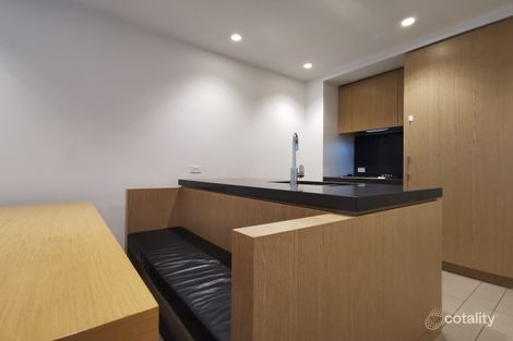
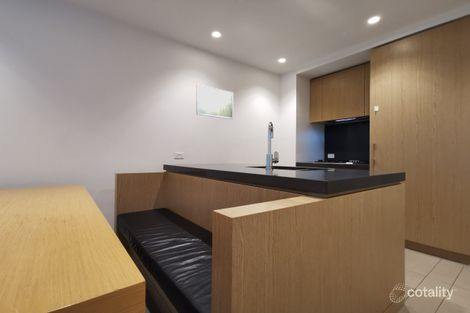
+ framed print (215, 102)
